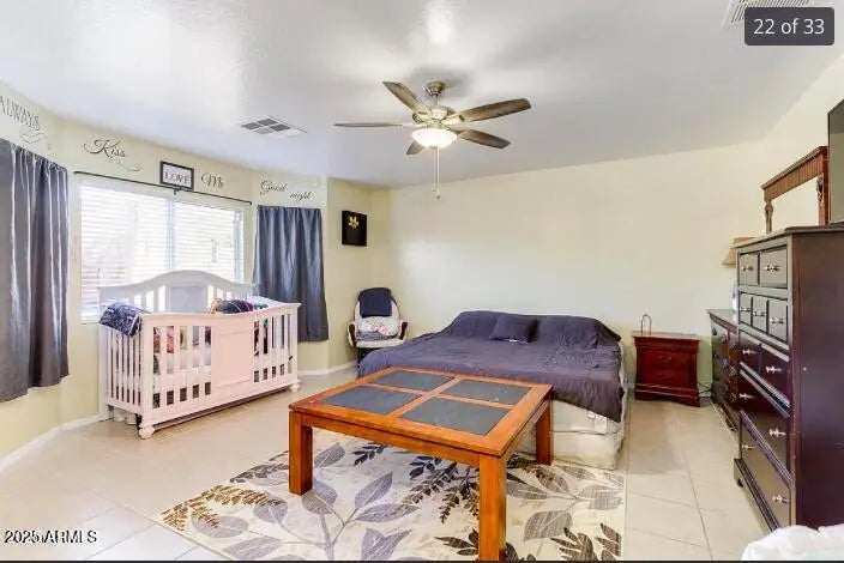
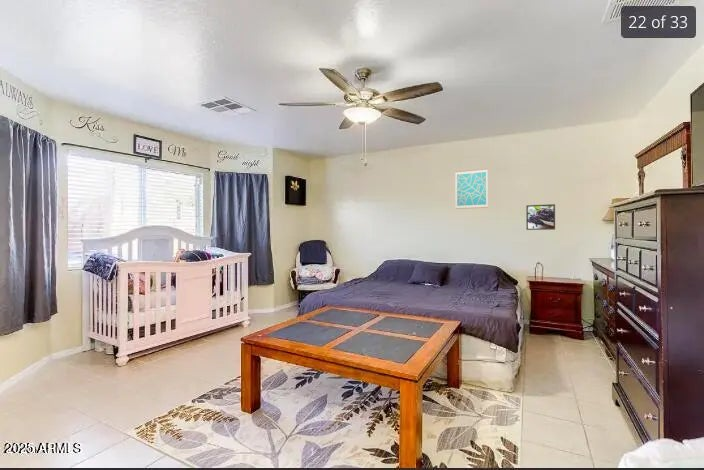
+ wall art (471, 189)
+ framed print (540, 217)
